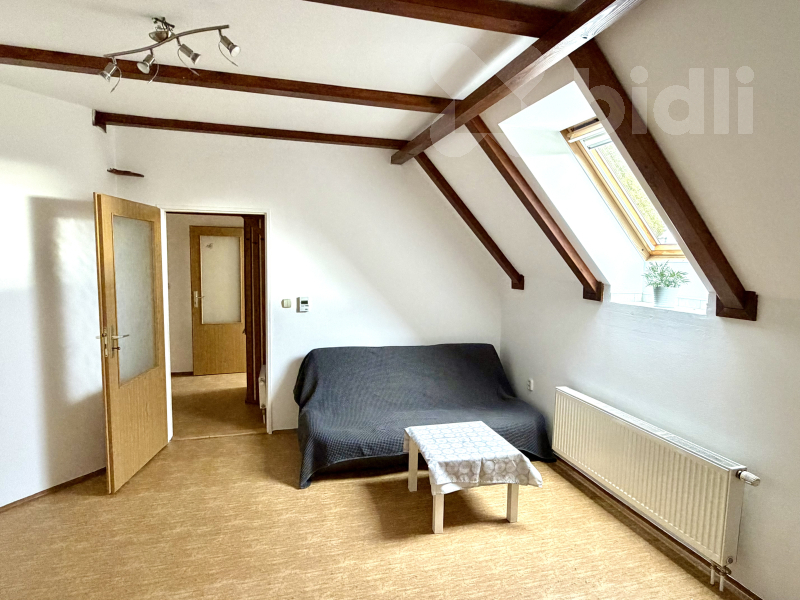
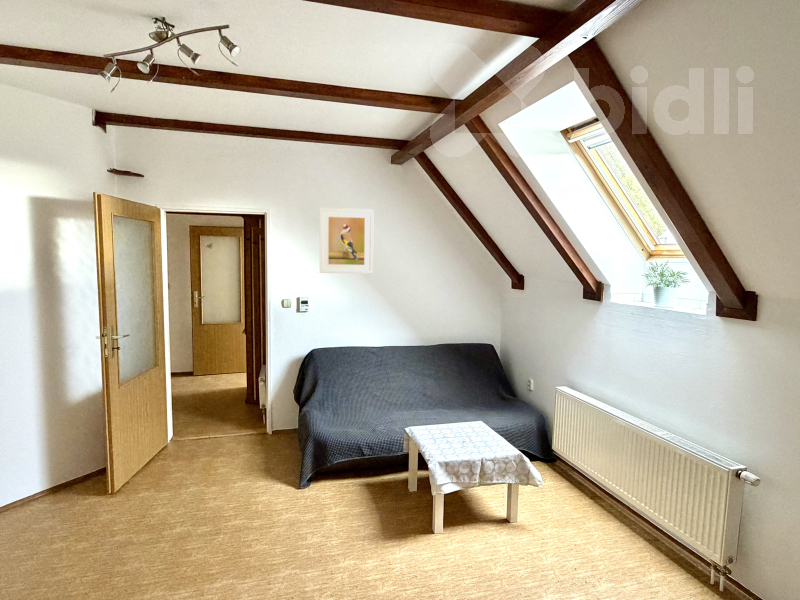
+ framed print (346, 241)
